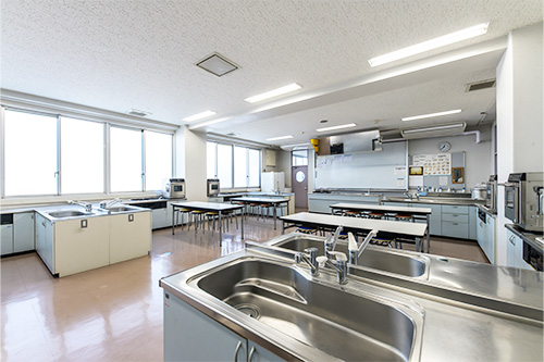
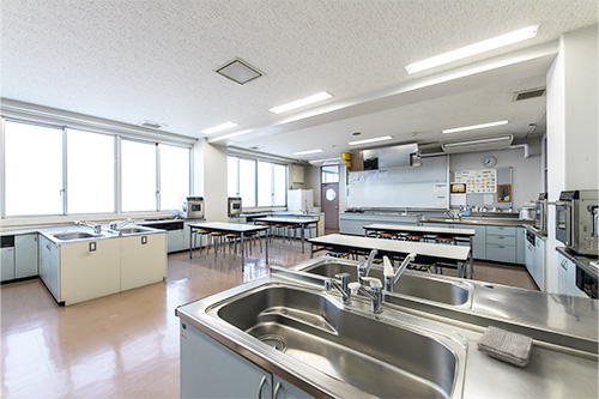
+ washcloth (504, 343)
